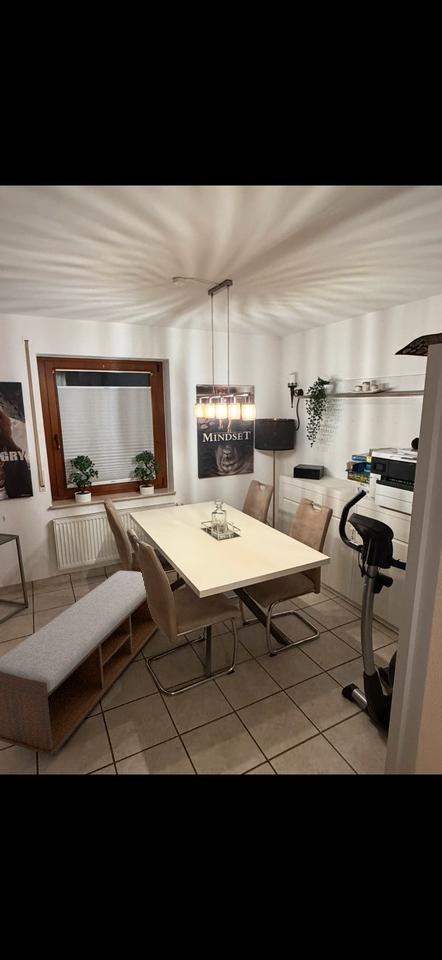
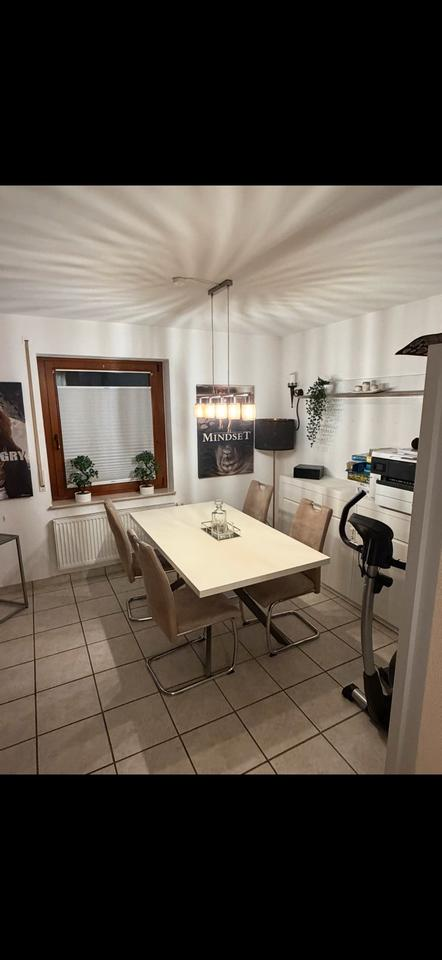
- bench (94, 641)
